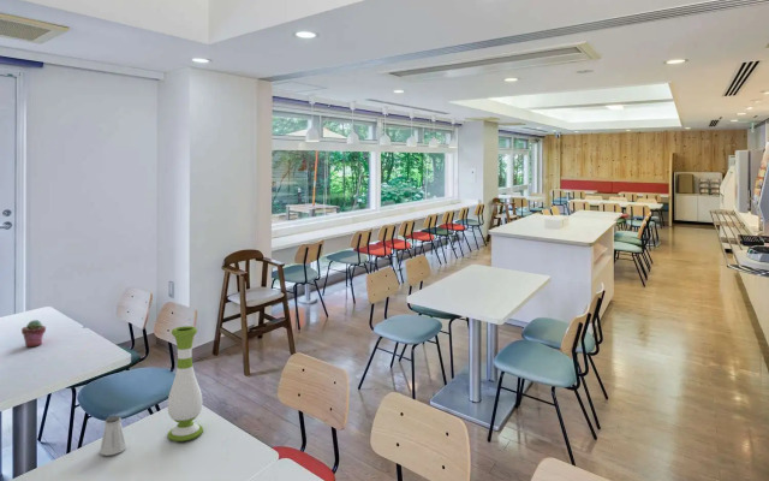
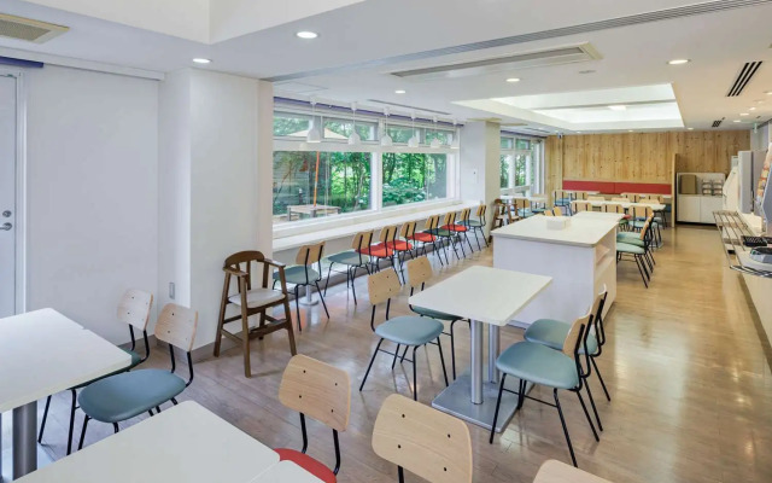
- saltshaker (113, 433)
- vase (184, 381)
- potted succulent (34, 332)
